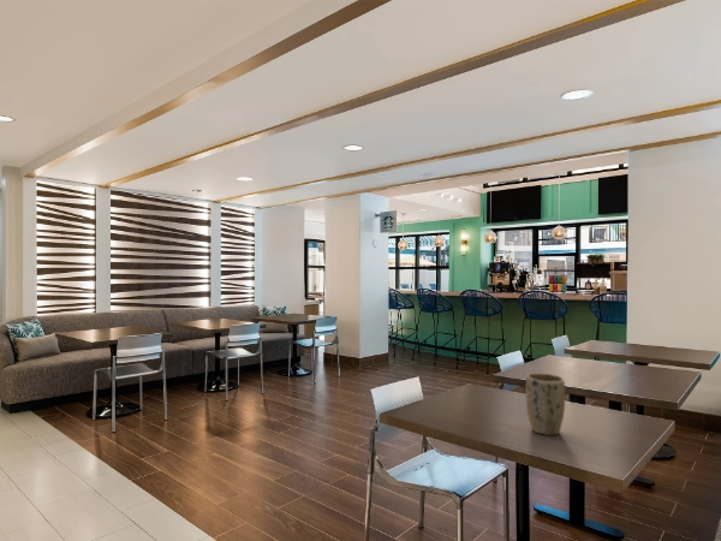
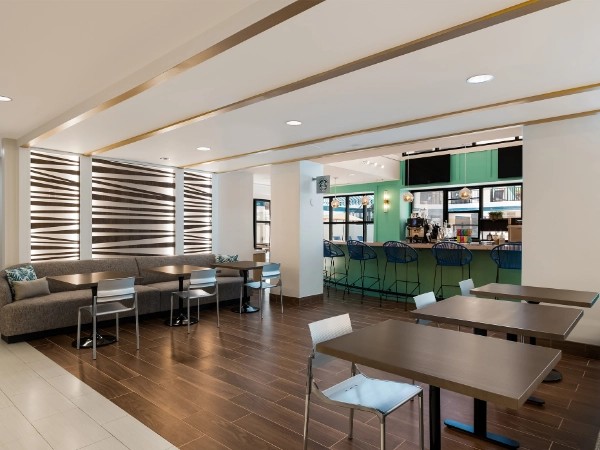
- plant pot (544, 403)
